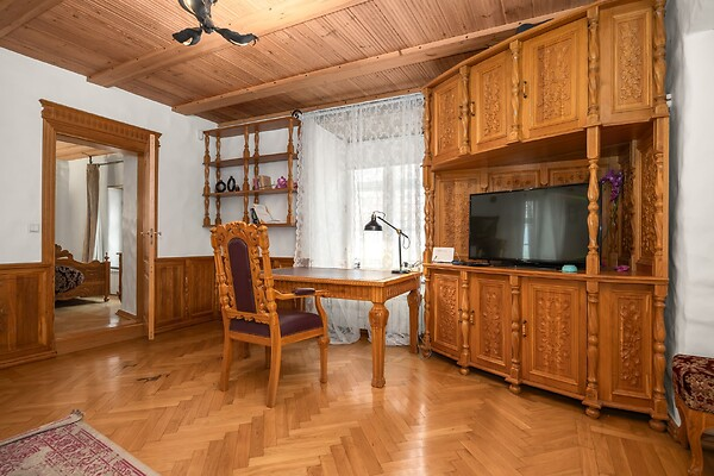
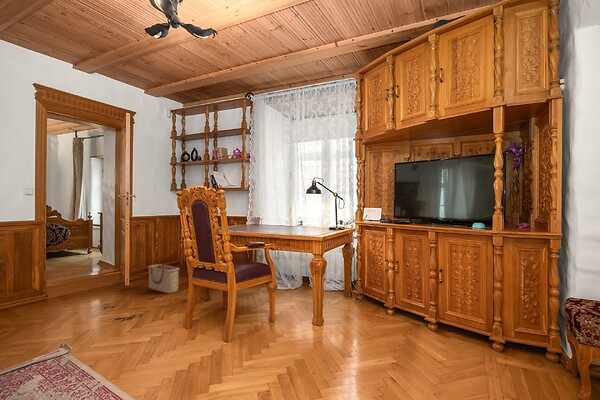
+ basket (163, 278)
